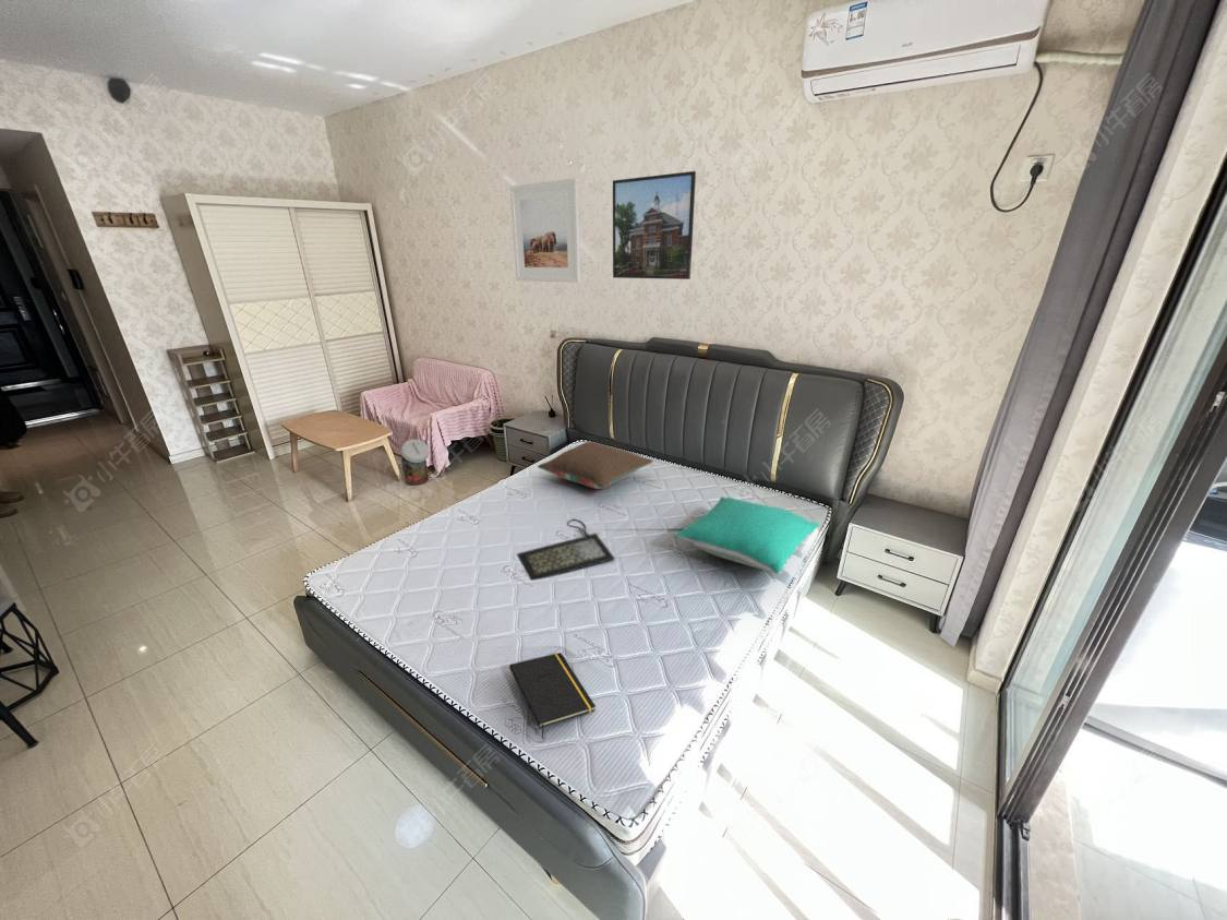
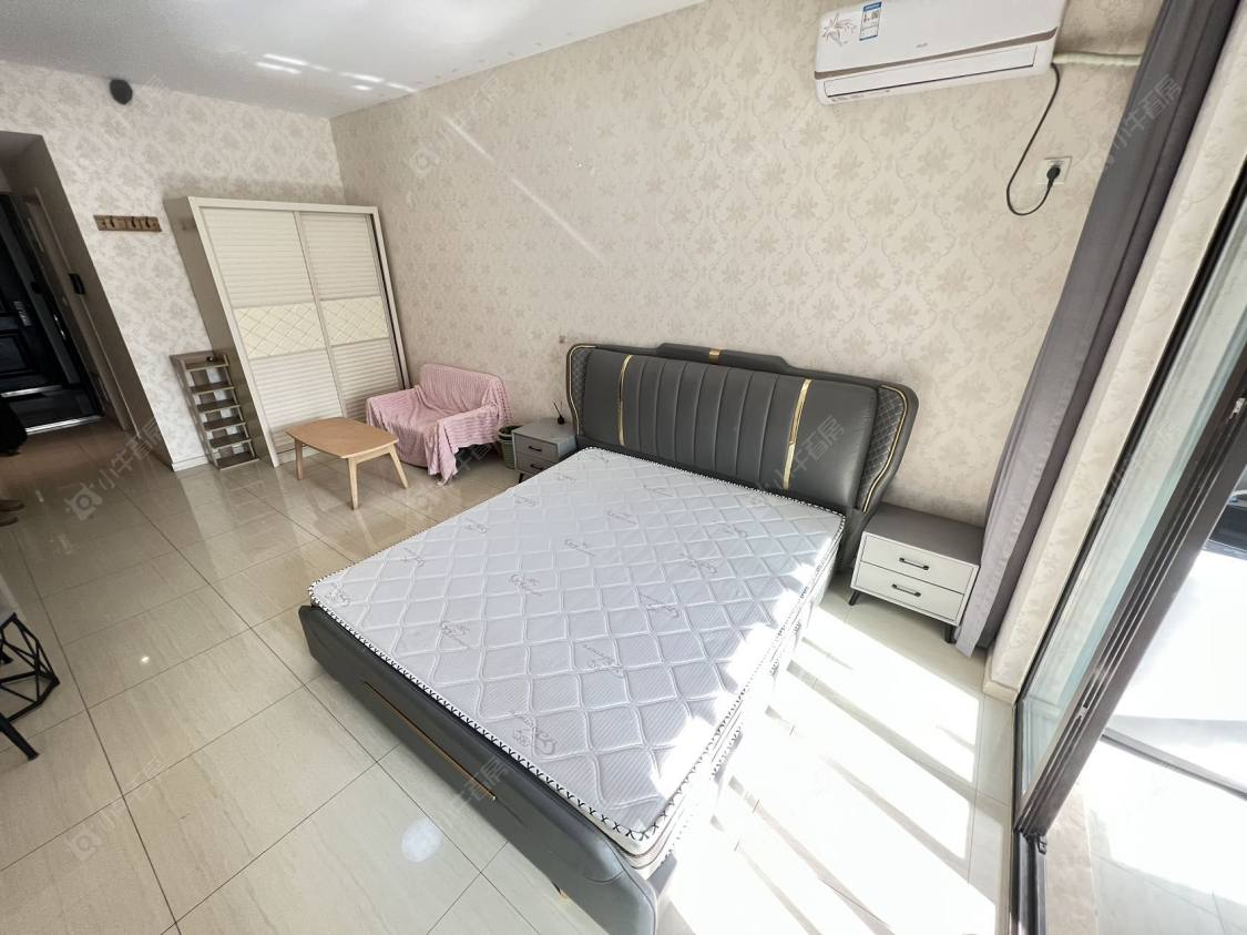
- pillow (596, 463)
- trash can (414, 461)
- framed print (544, 234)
- notepad (551, 686)
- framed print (650, 228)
- clutch bag (568, 553)
- pillow (747, 530)
